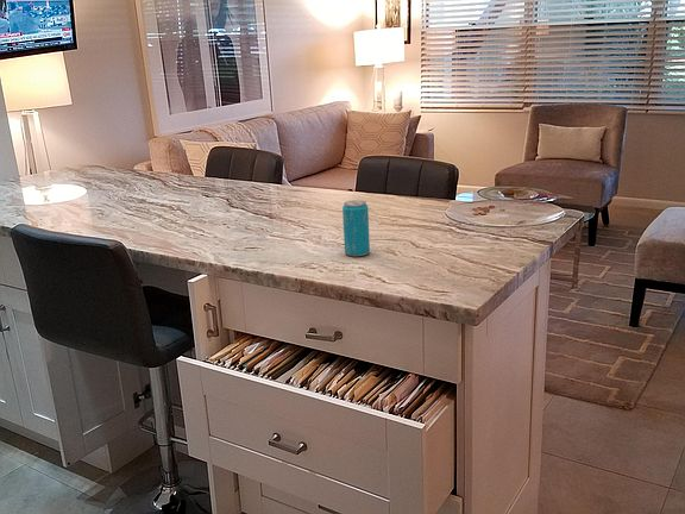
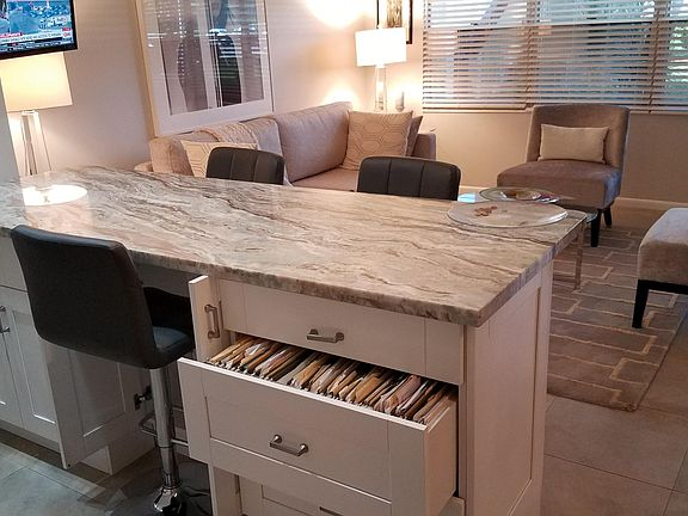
- beverage can (356, 227)
